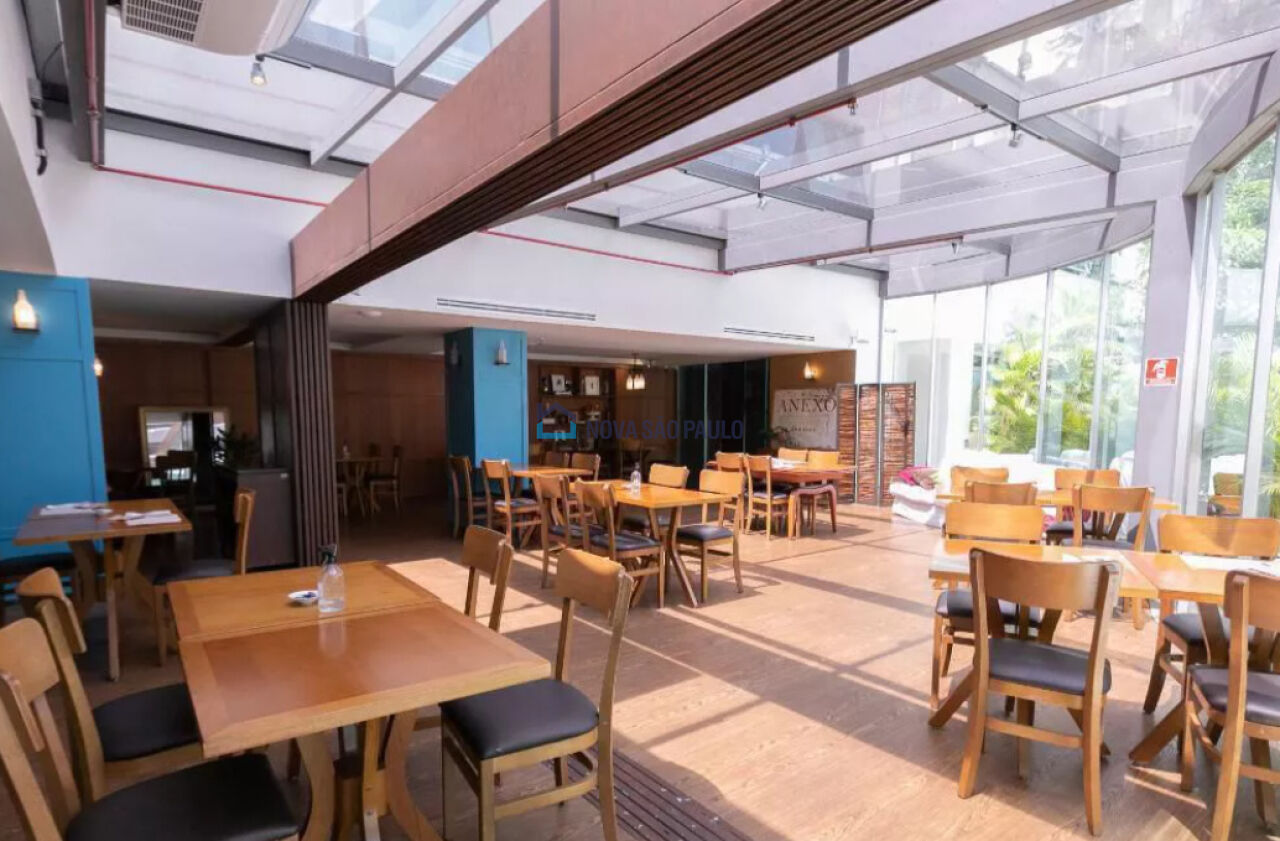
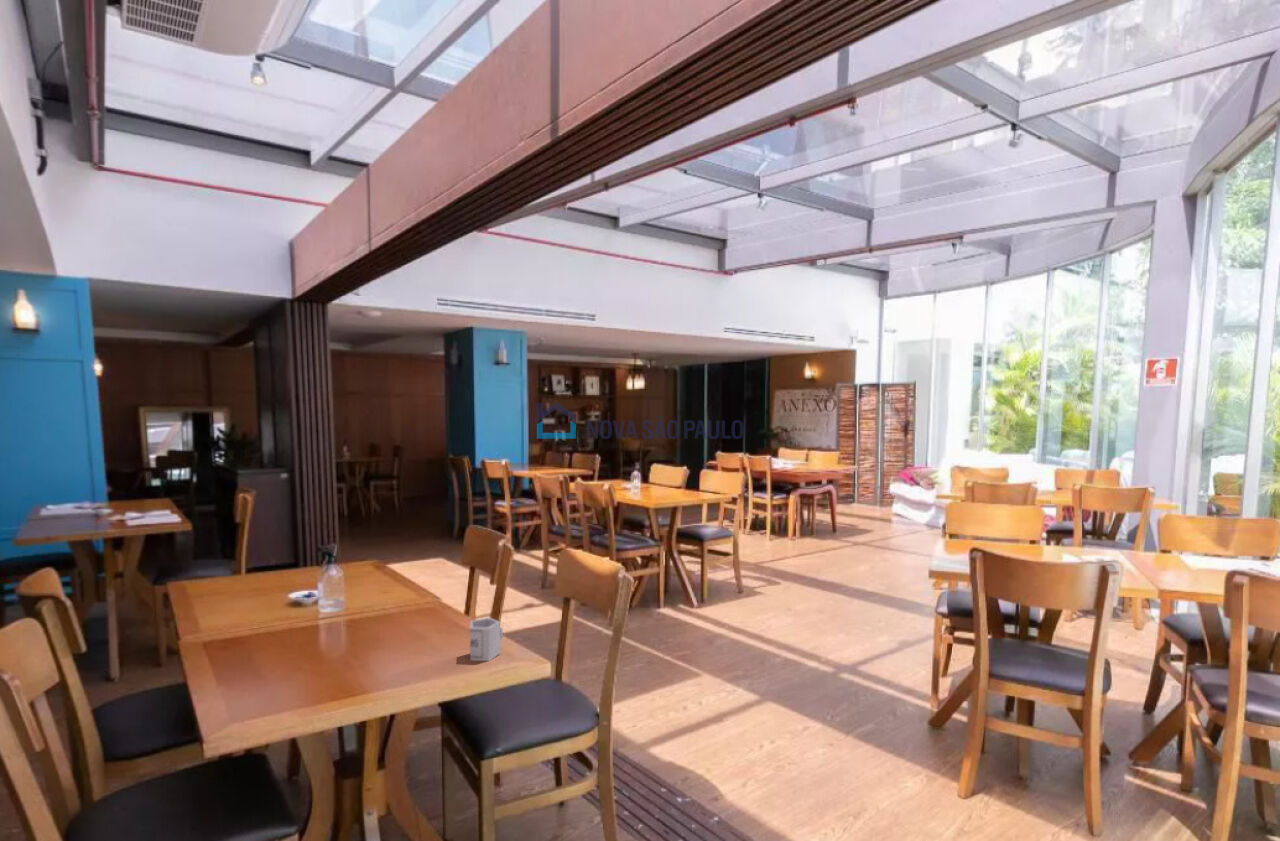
+ cup (486, 638)
